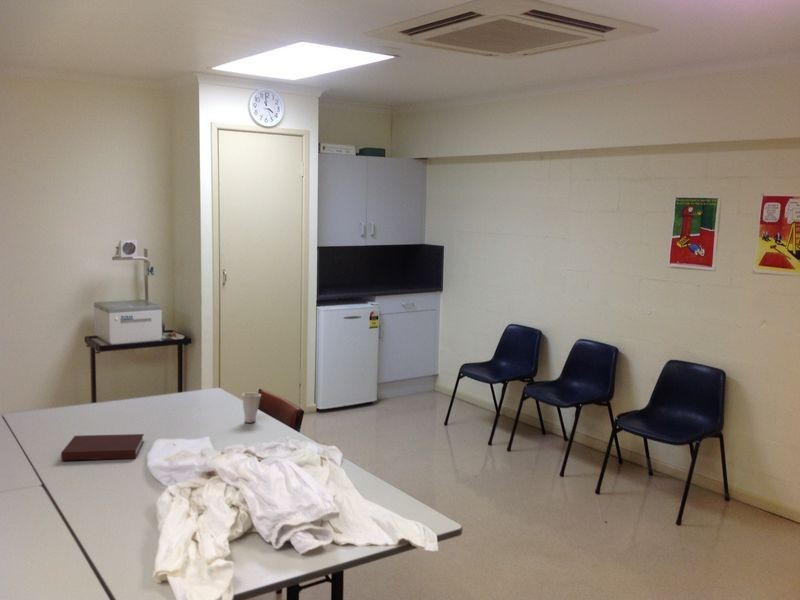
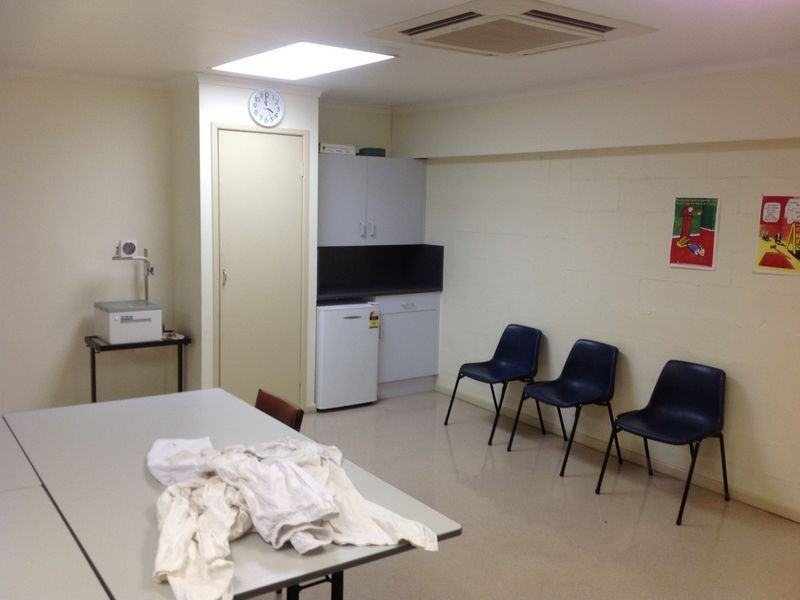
- cup (251, 407)
- notebook (104, 446)
